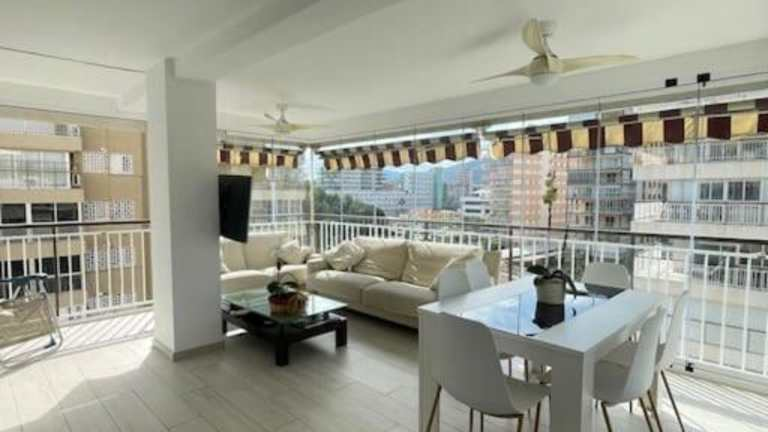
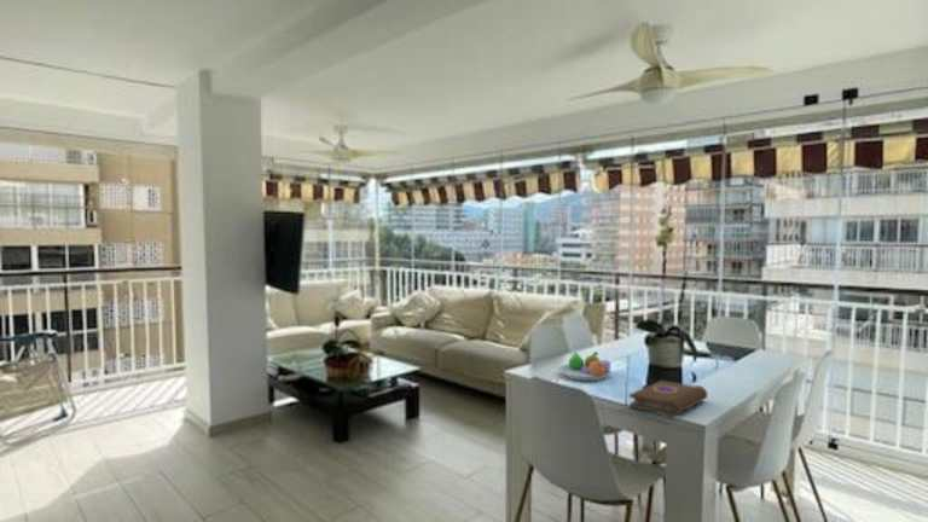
+ fruit bowl (584, 364)
+ book (668, 395)
